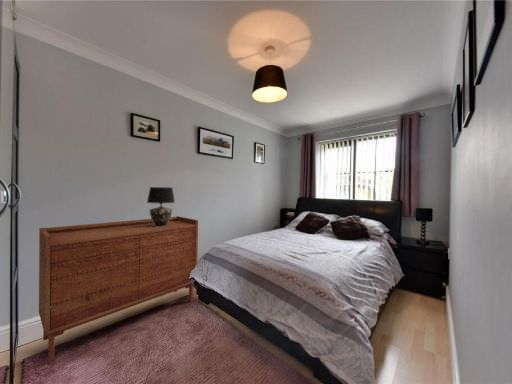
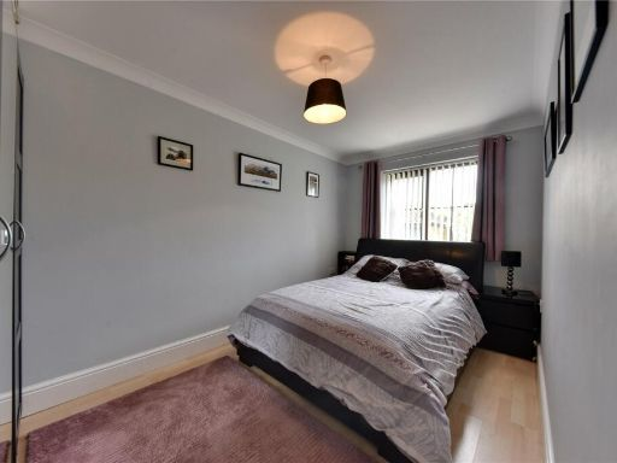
- sideboard (130, 270)
- table lamp (161, 206)
